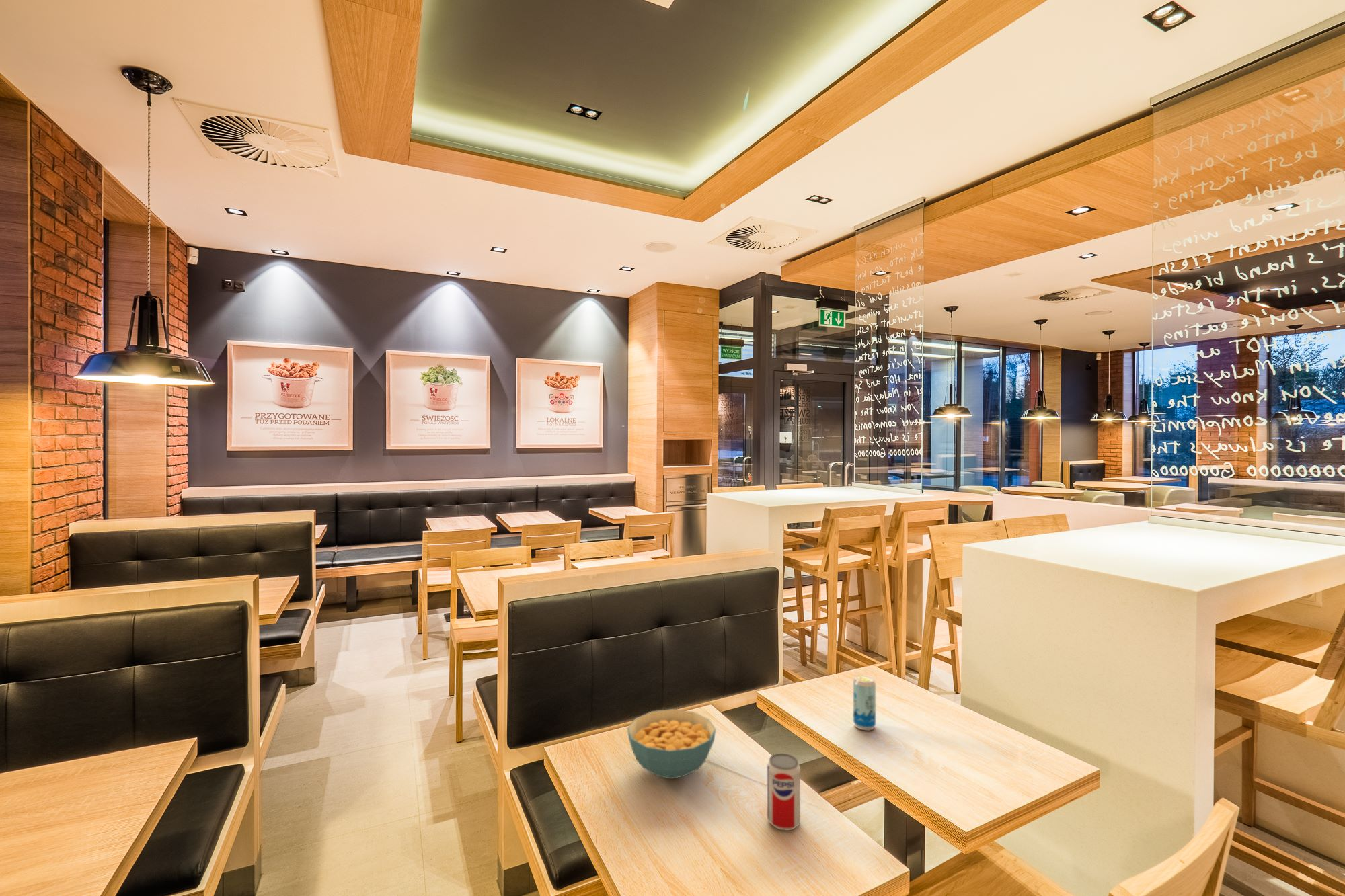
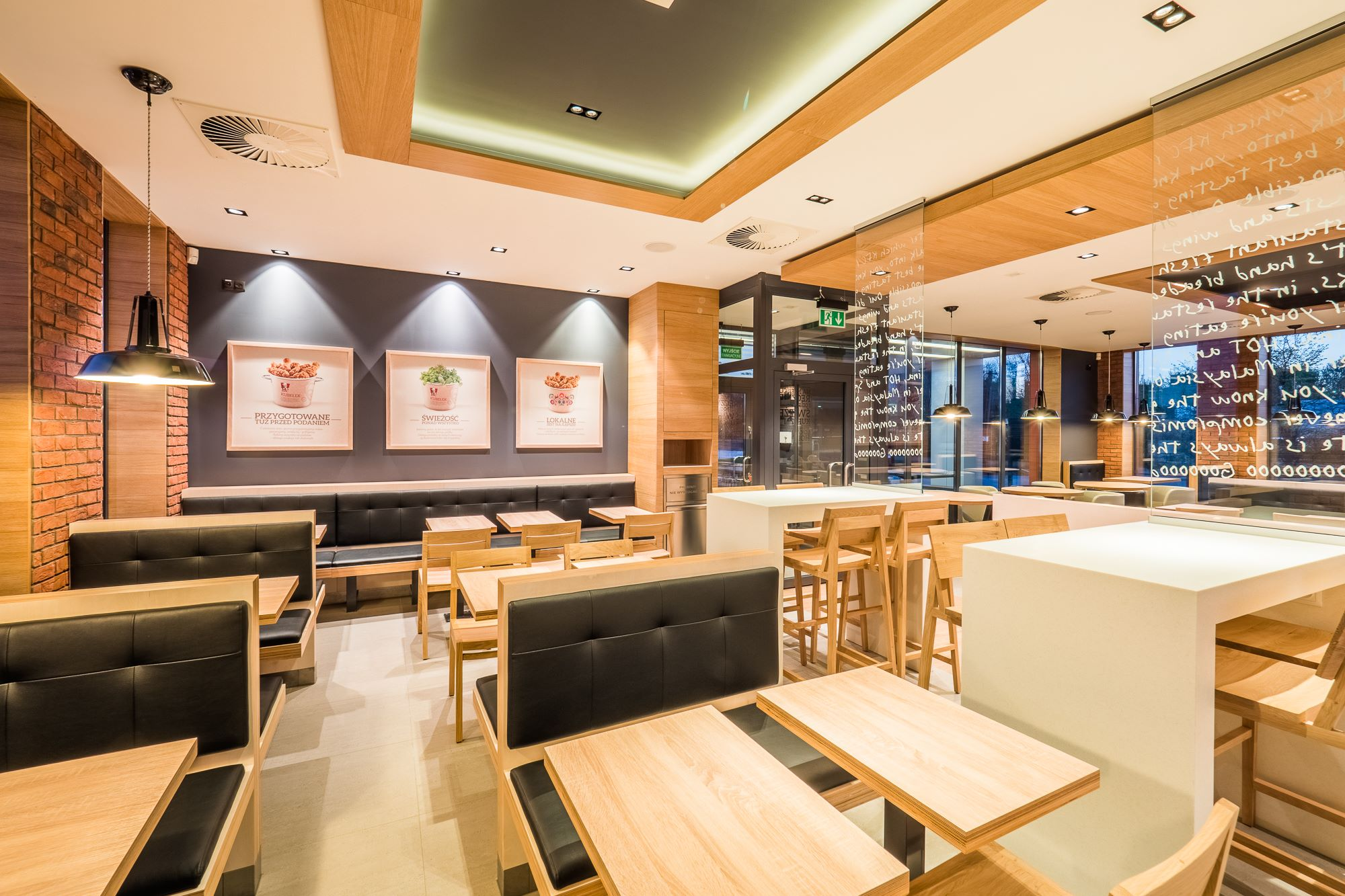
- cereal bowl (671, 749)
- beverage can (864, 702)
- pop (783, 790)
